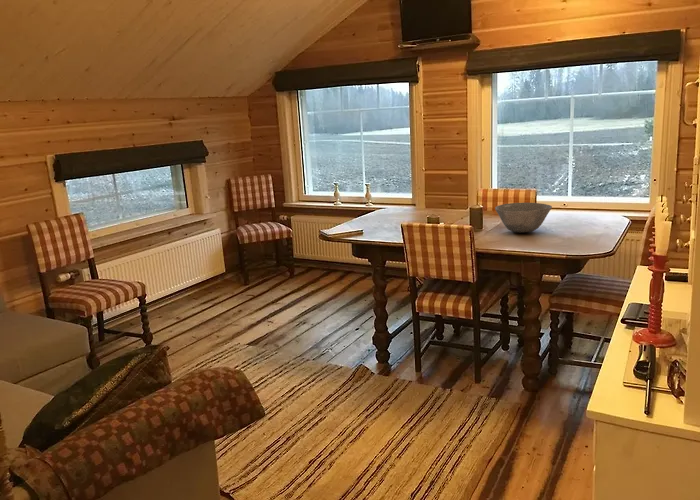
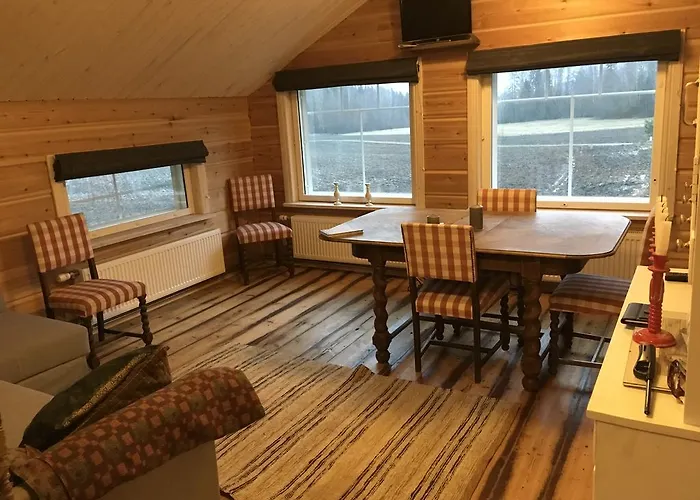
- bowl (523, 219)
